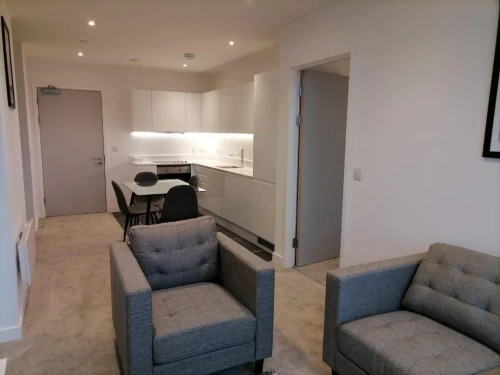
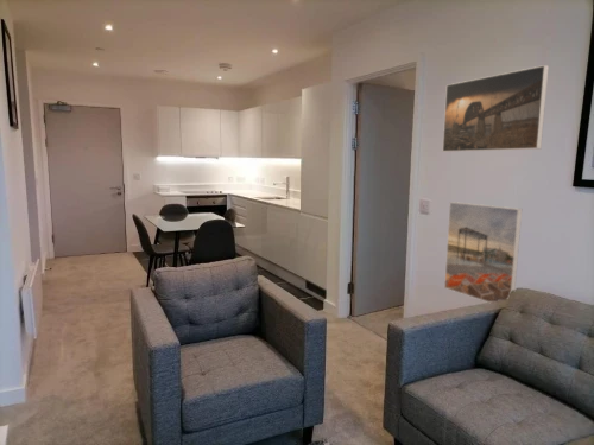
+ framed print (488, 113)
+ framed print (479, 252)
